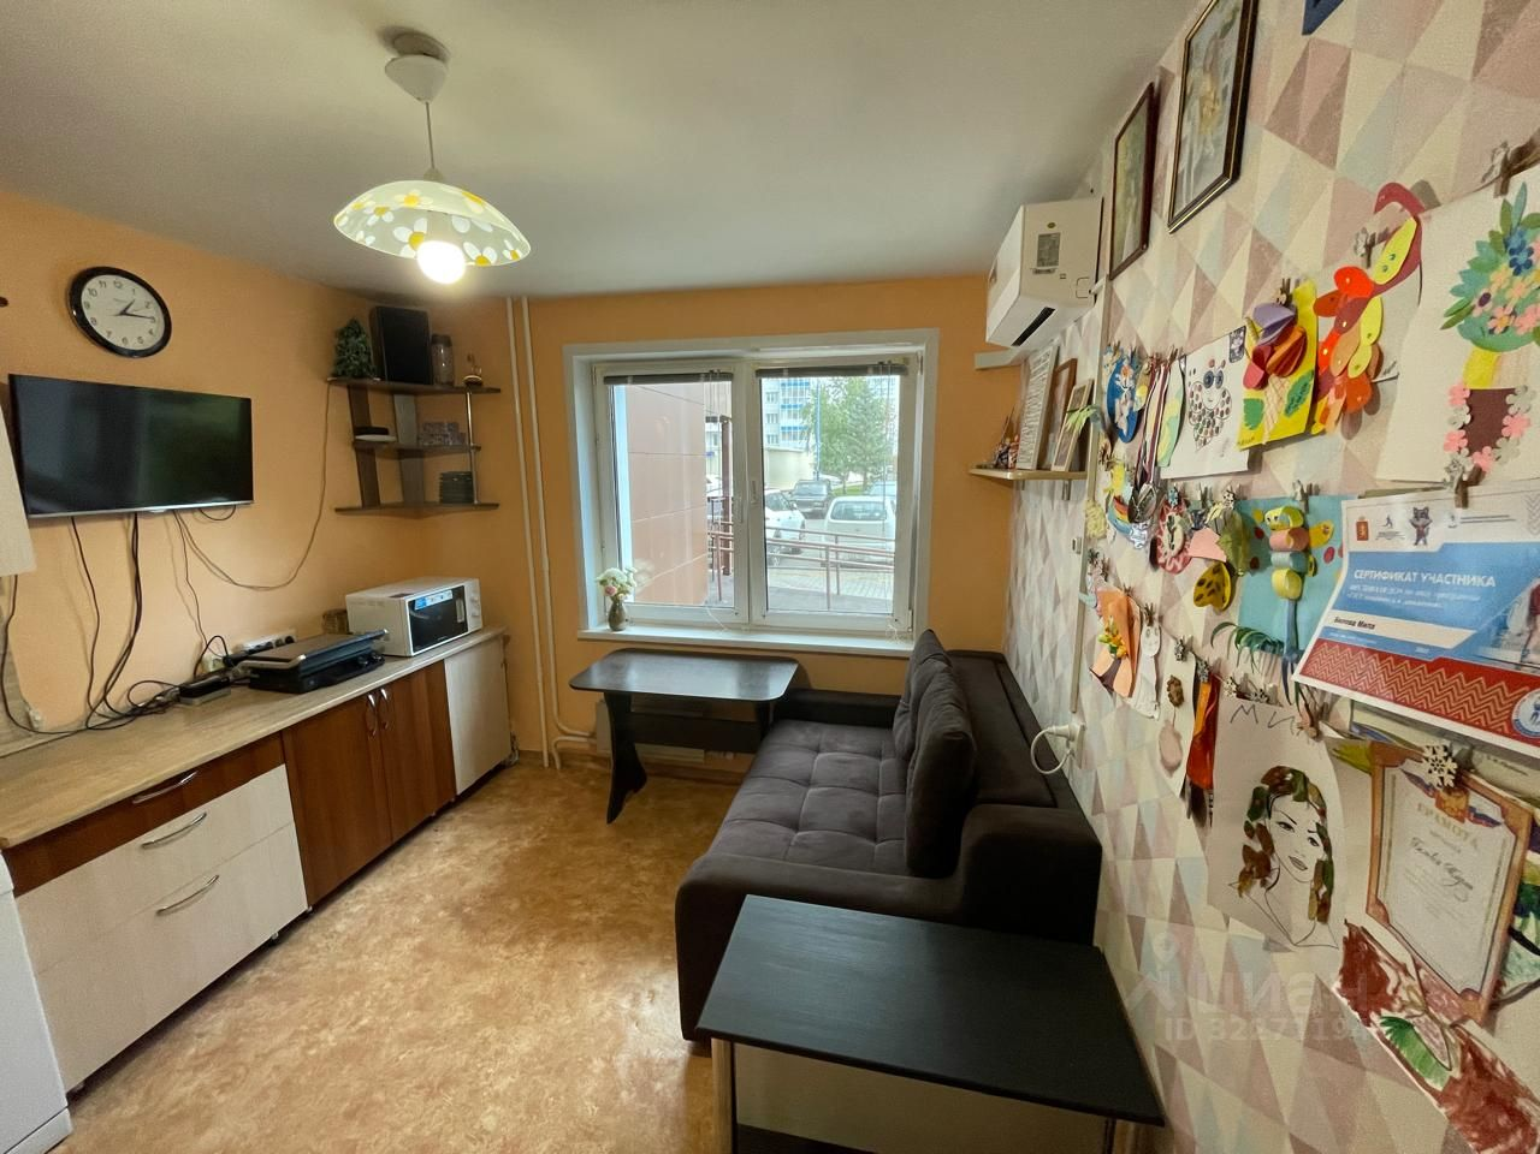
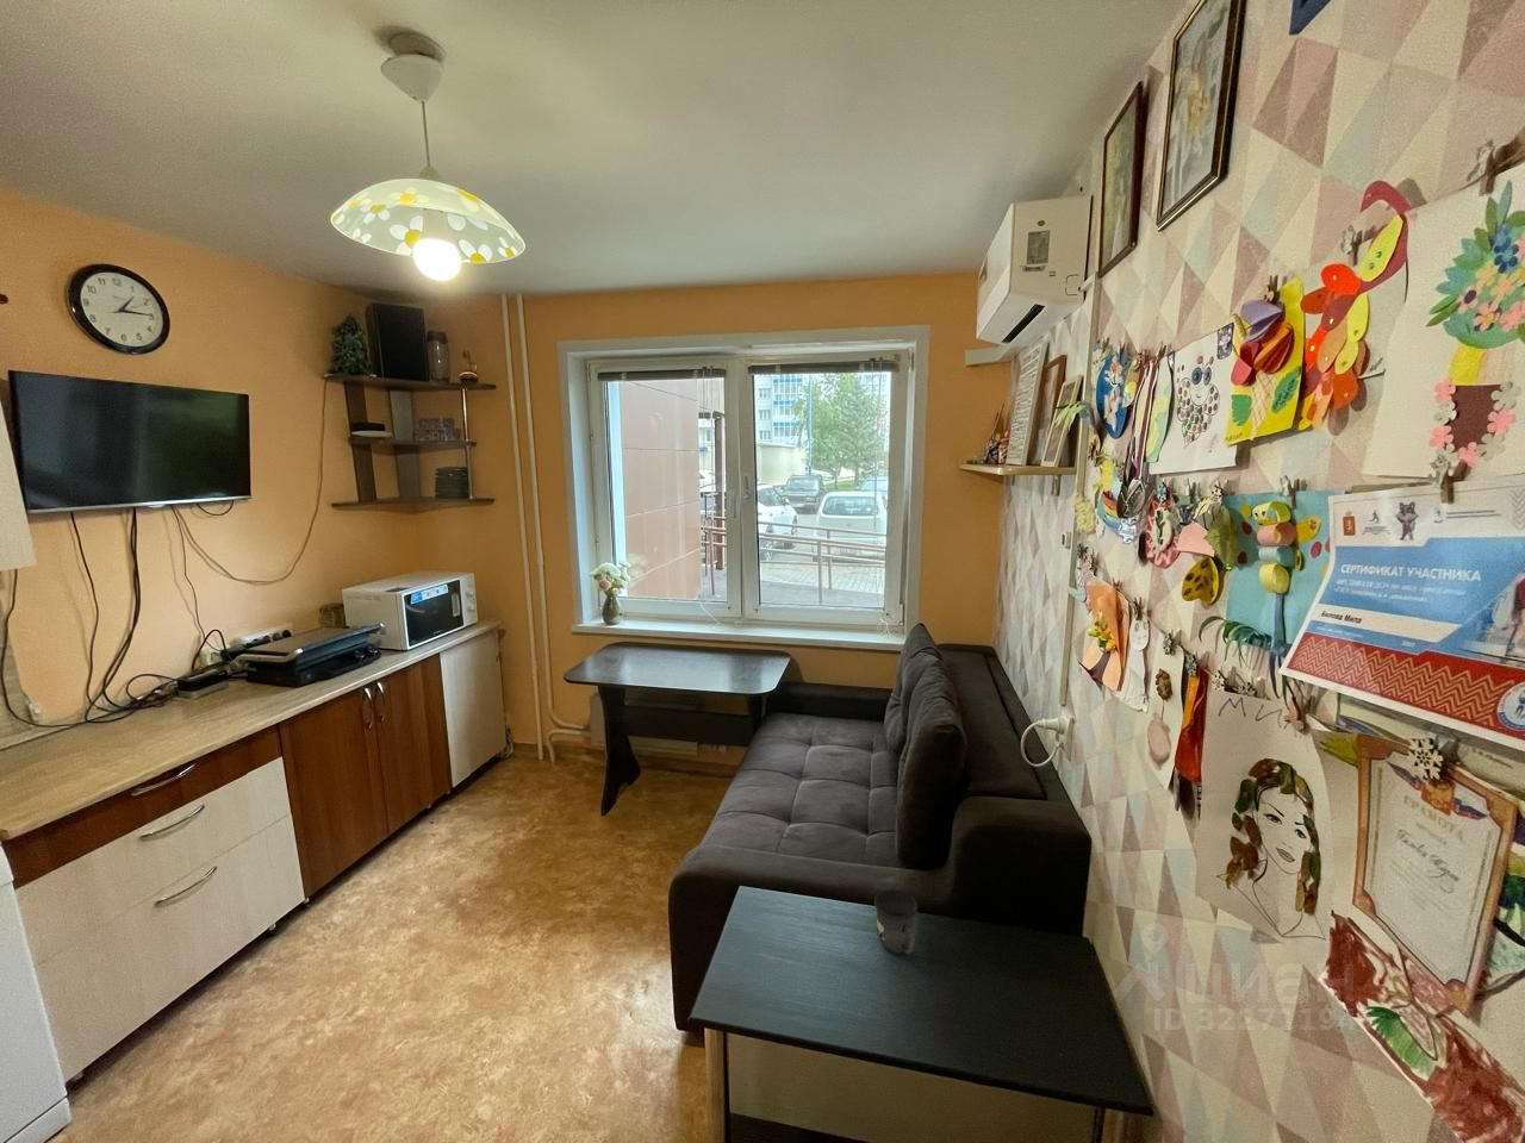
+ mug (898, 929)
